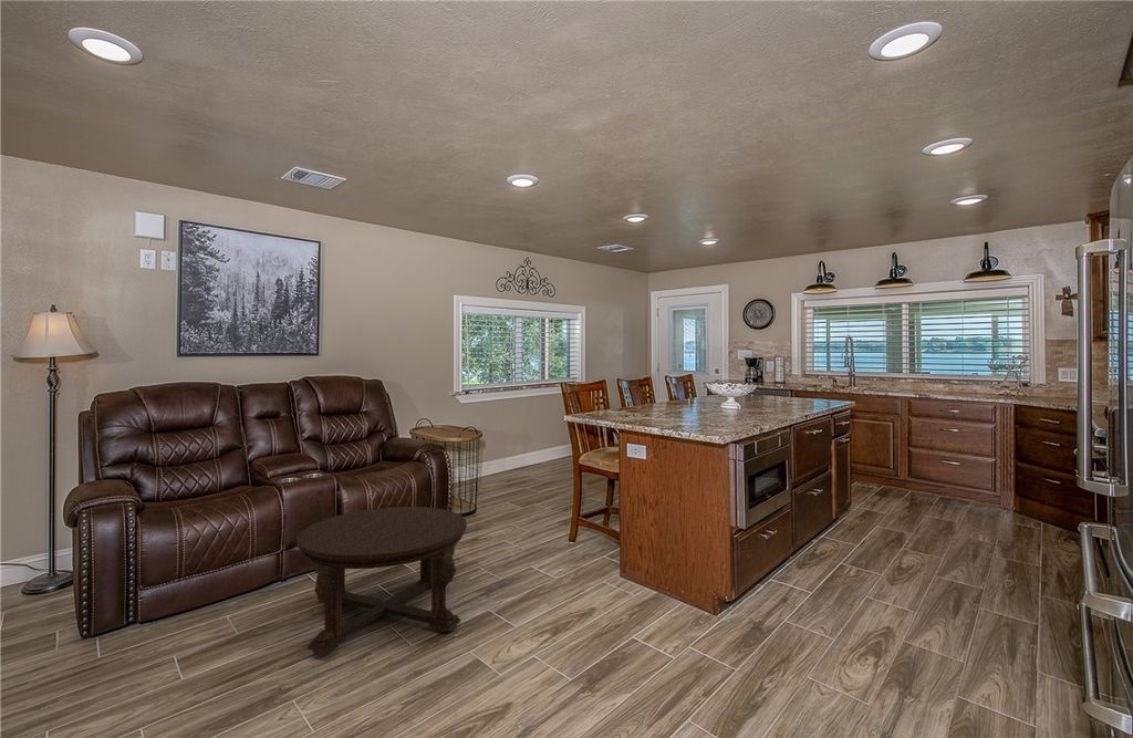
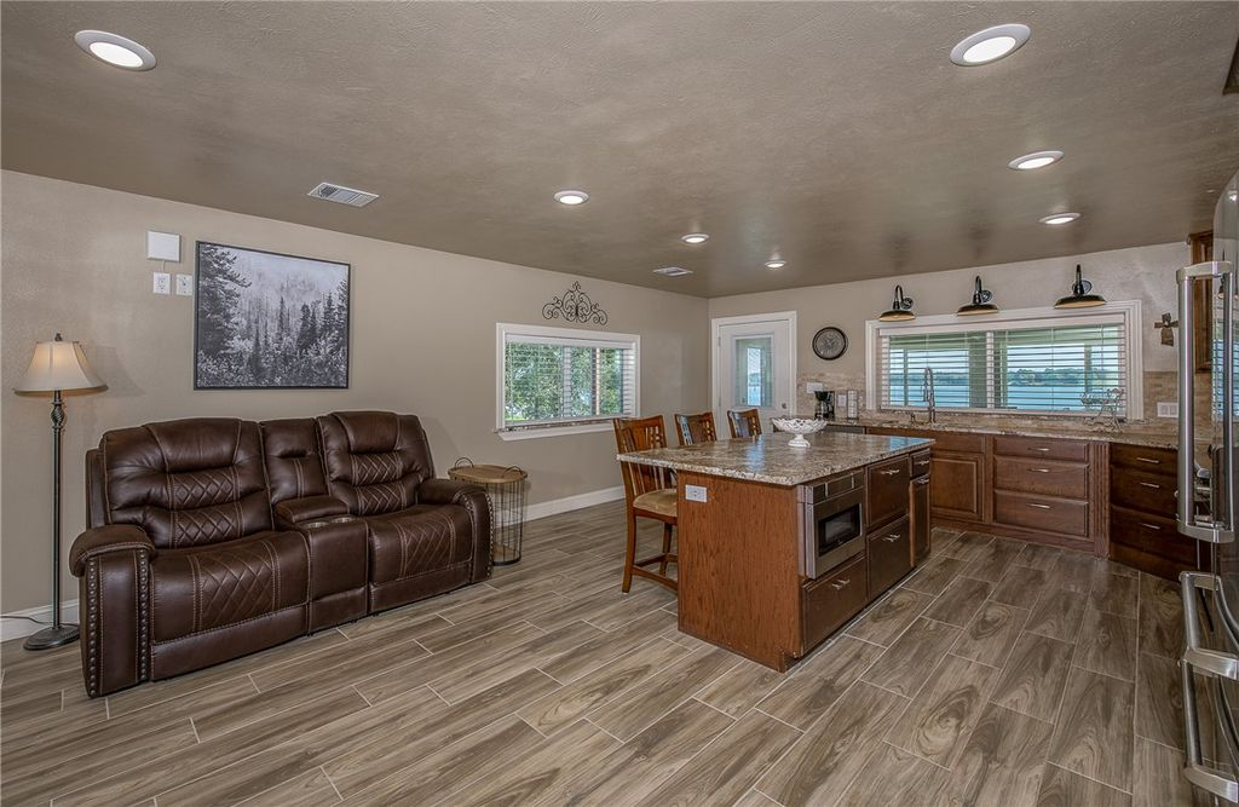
- coffee table (384, 567)
